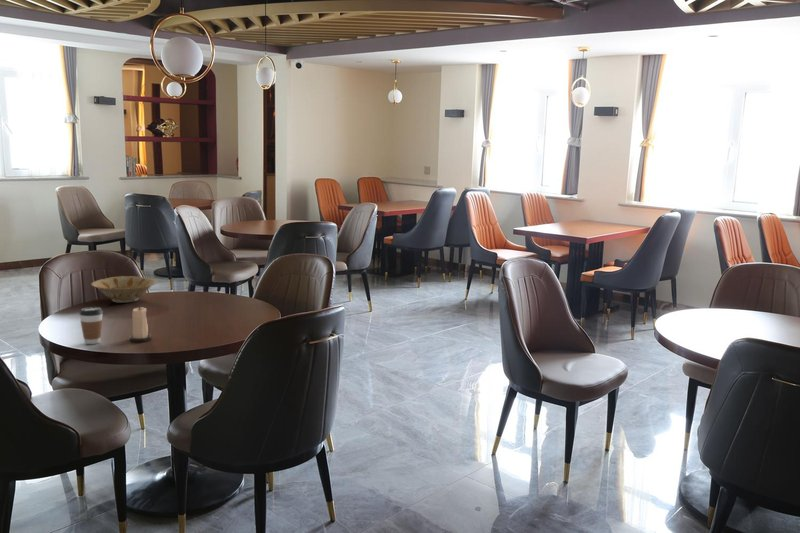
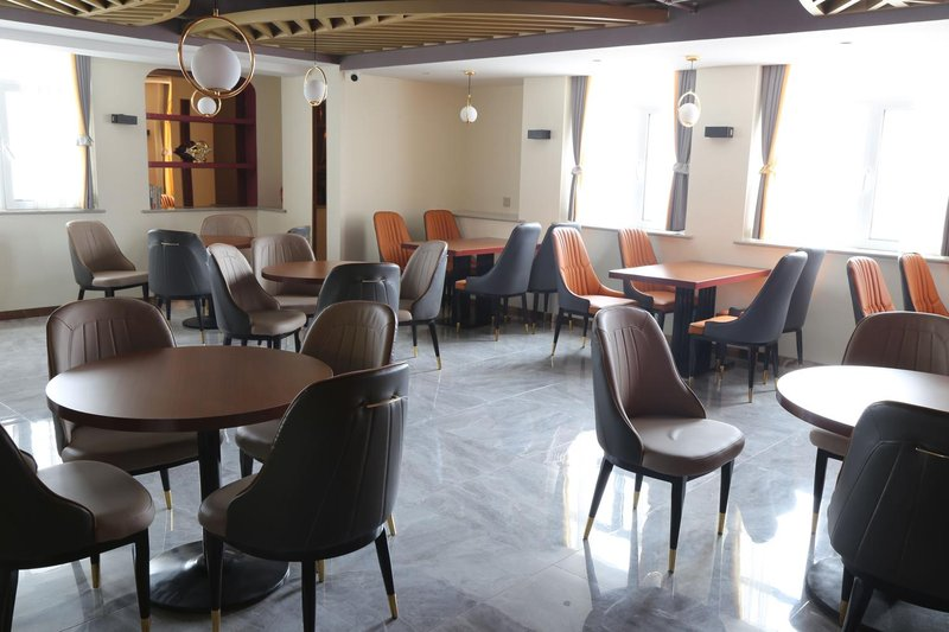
- coffee cup (91, 325)
- candle (140, 322)
- bowl (125, 291)
